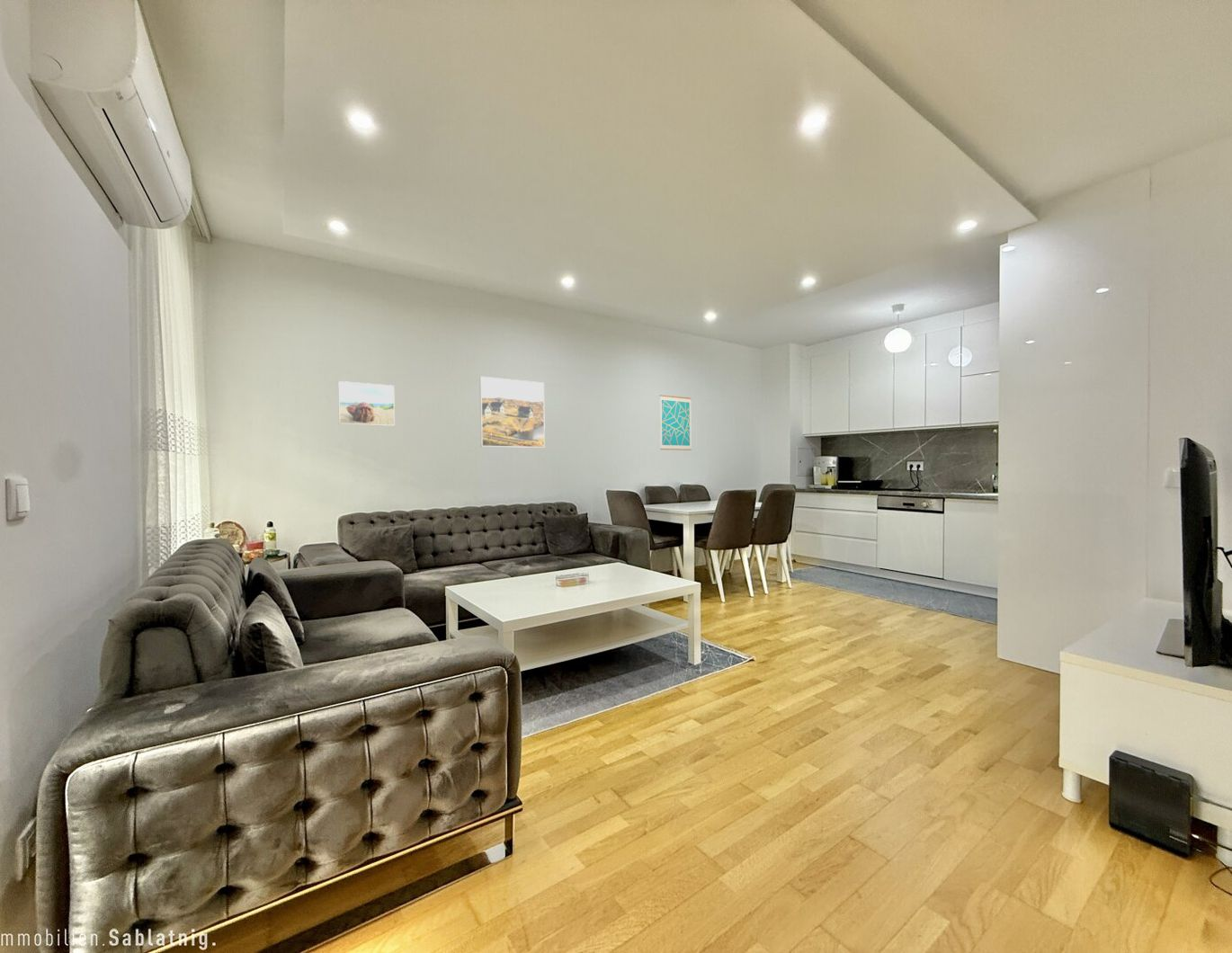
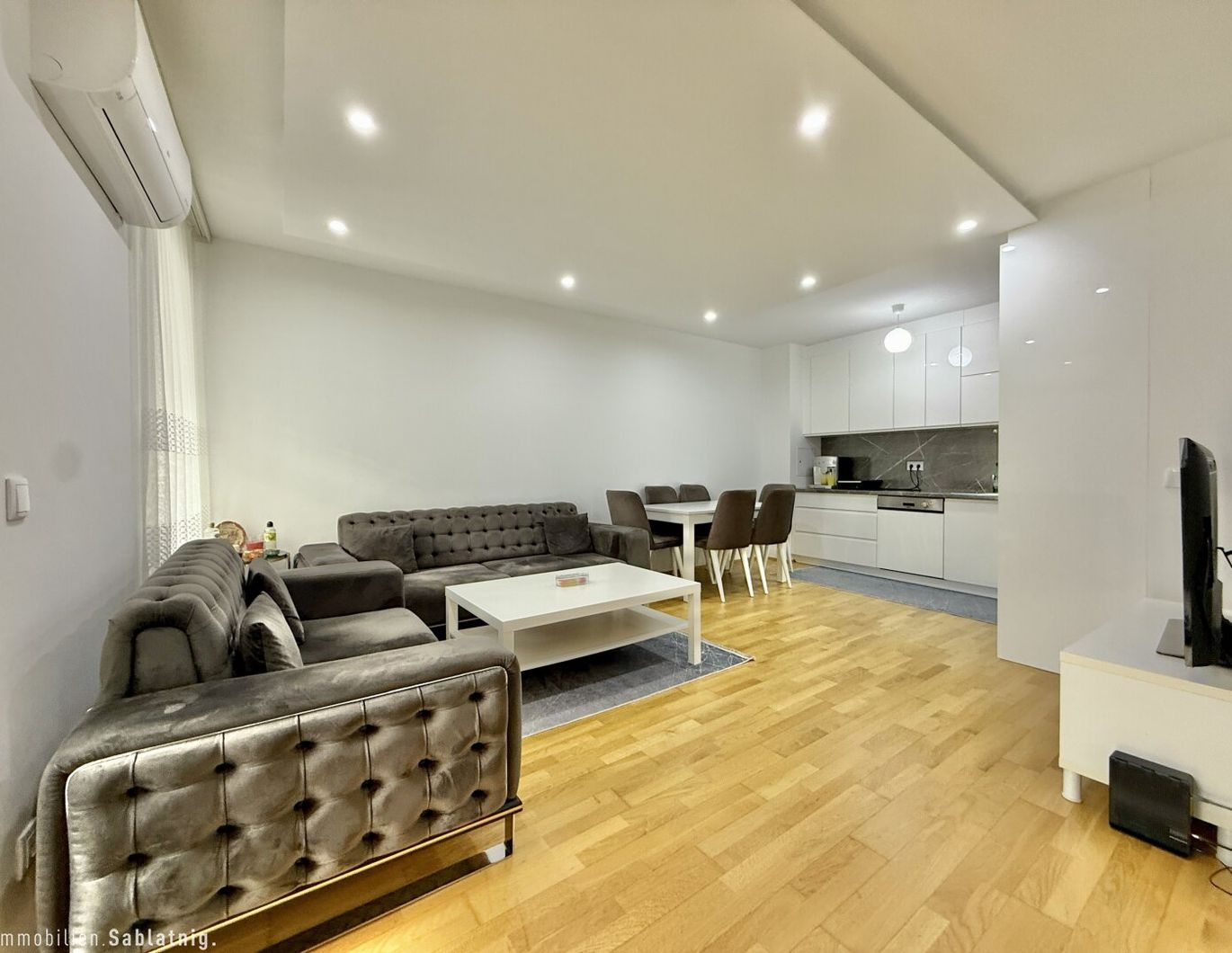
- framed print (513, 413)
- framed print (367, 404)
- wall art (675, 423)
